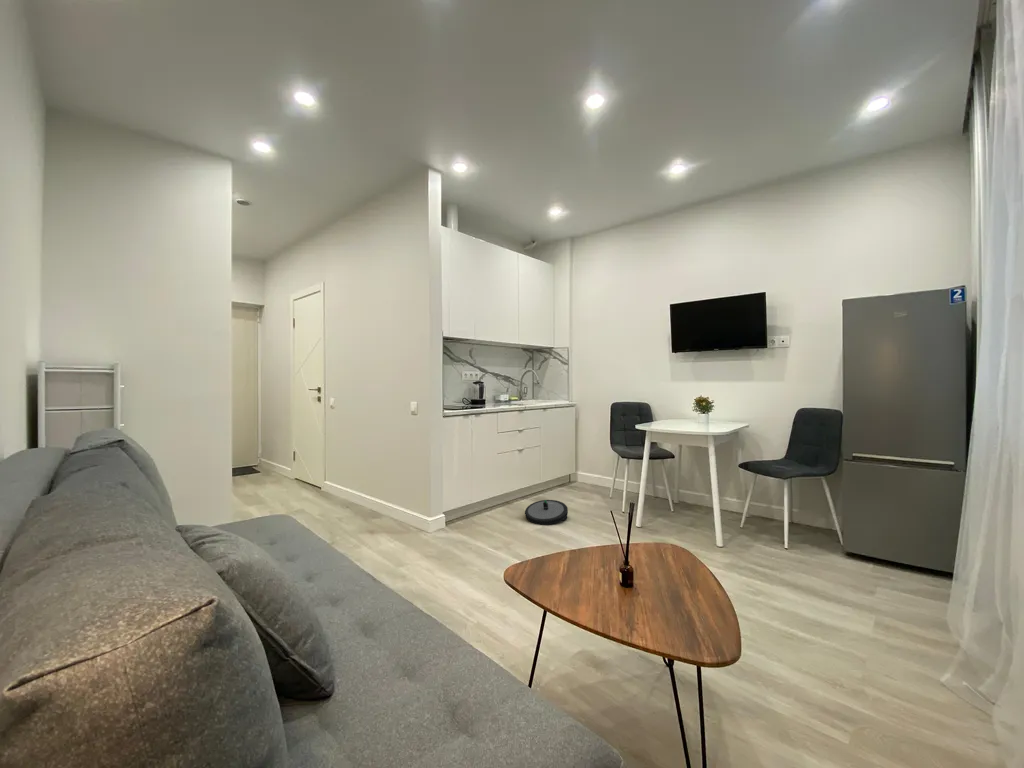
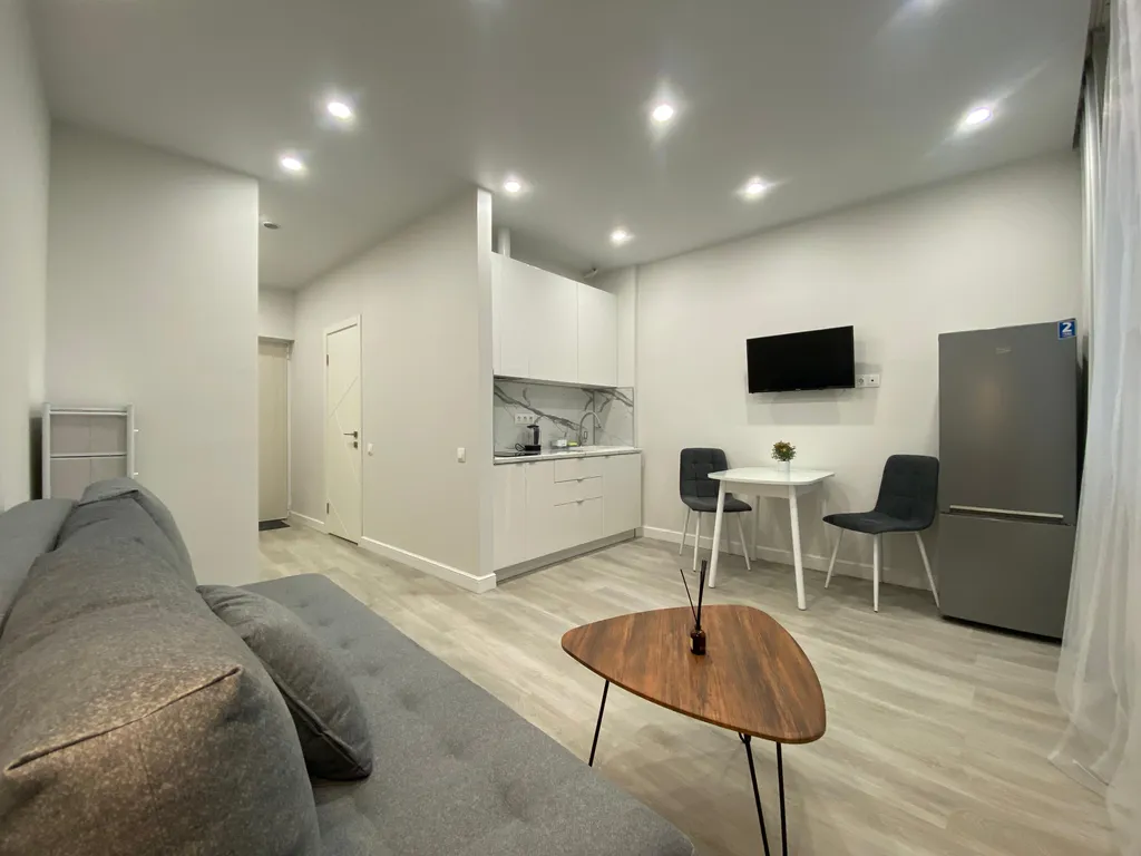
- robot vacuum (546, 509)
